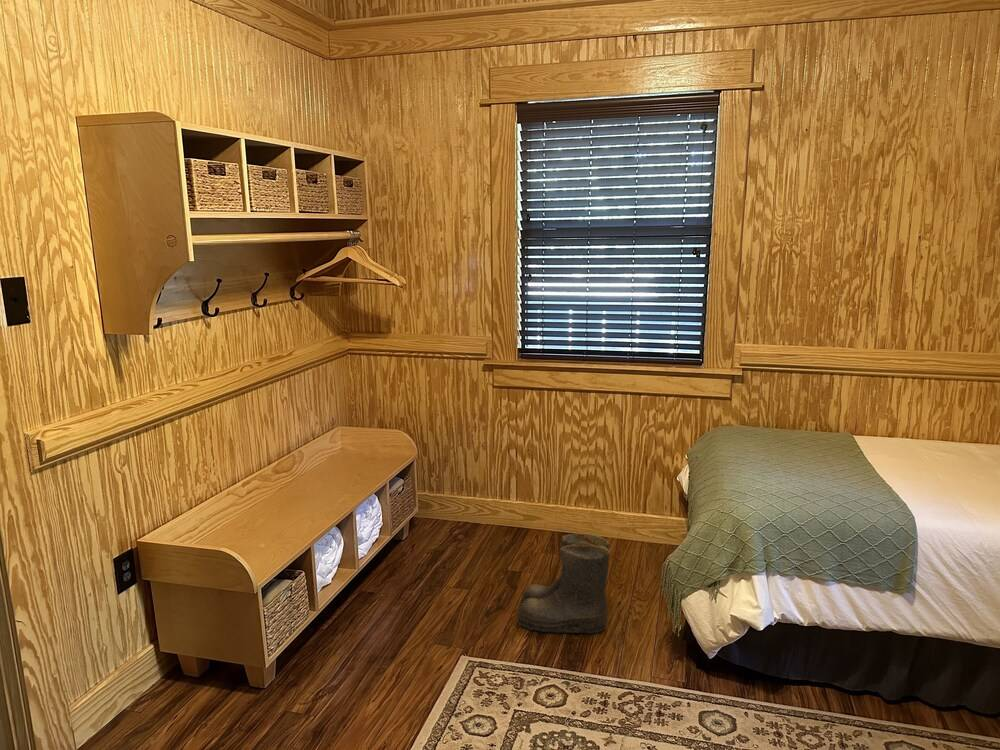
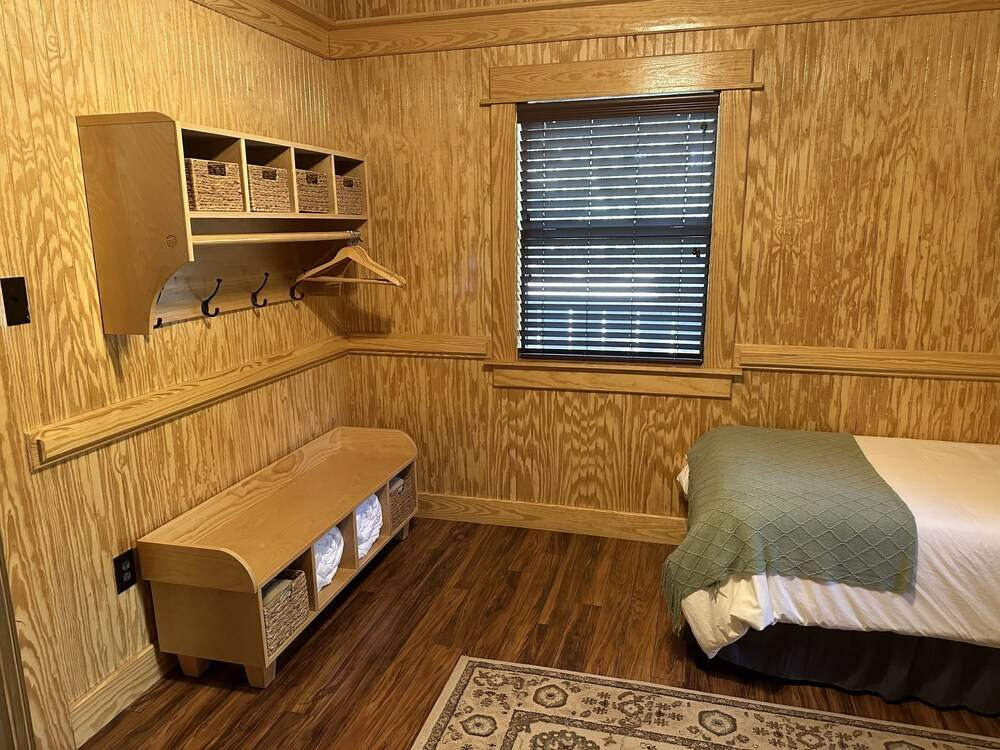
- boots (562, 579)
